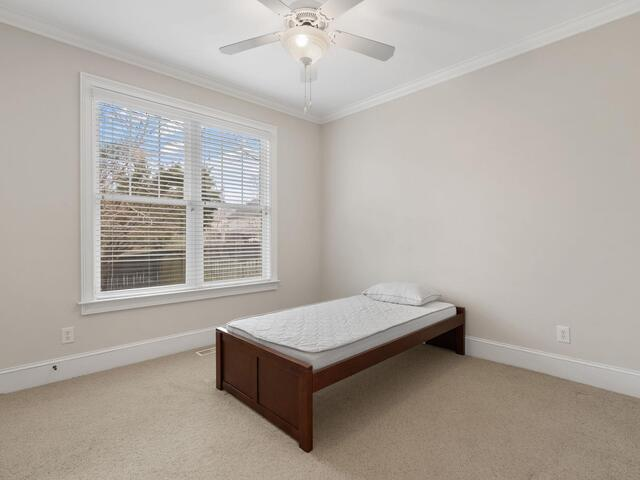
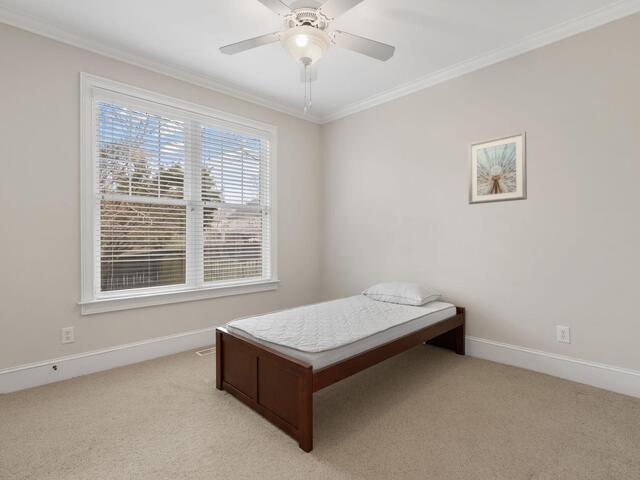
+ picture frame (495, 169)
